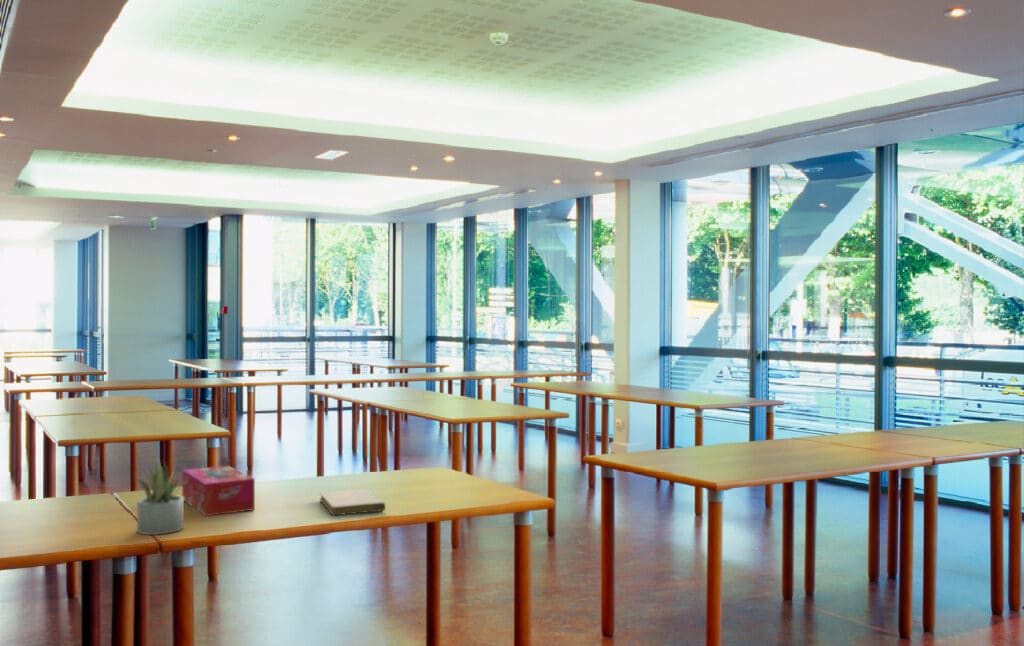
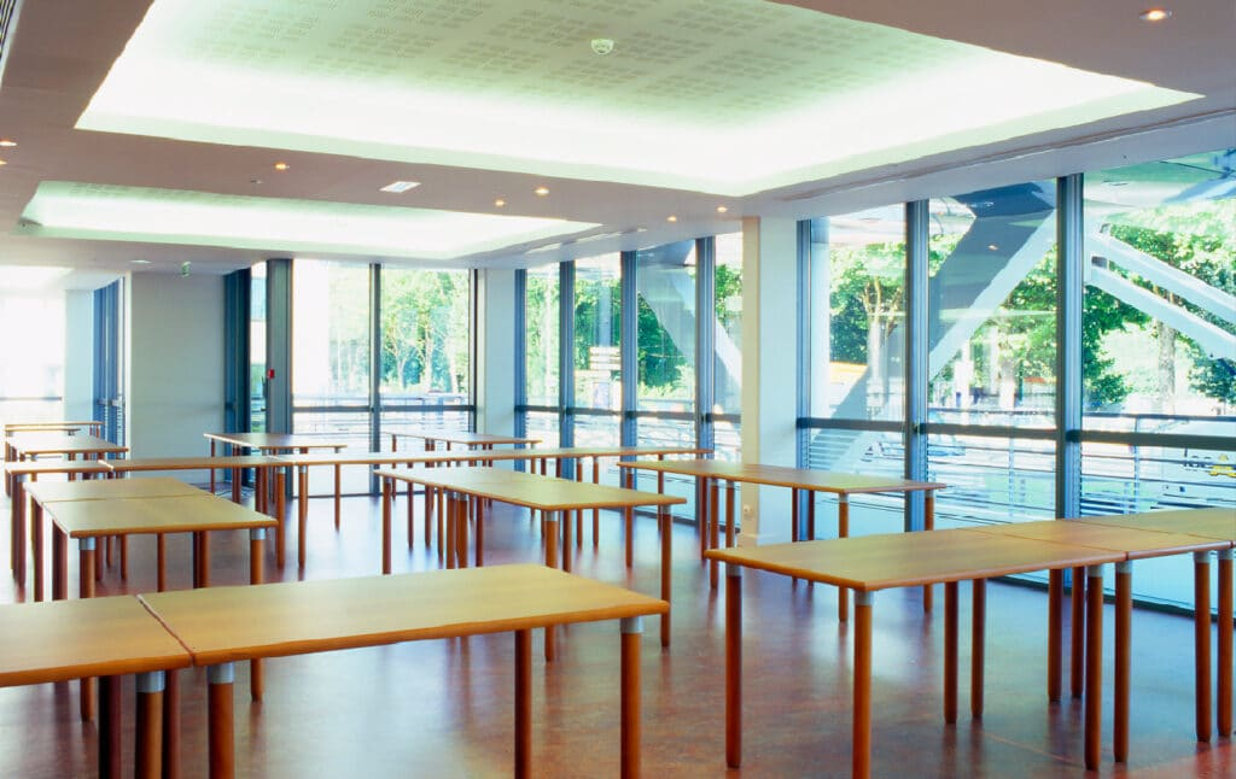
- succulent plant (160, 494)
- notebook (351, 501)
- tissue box (217, 489)
